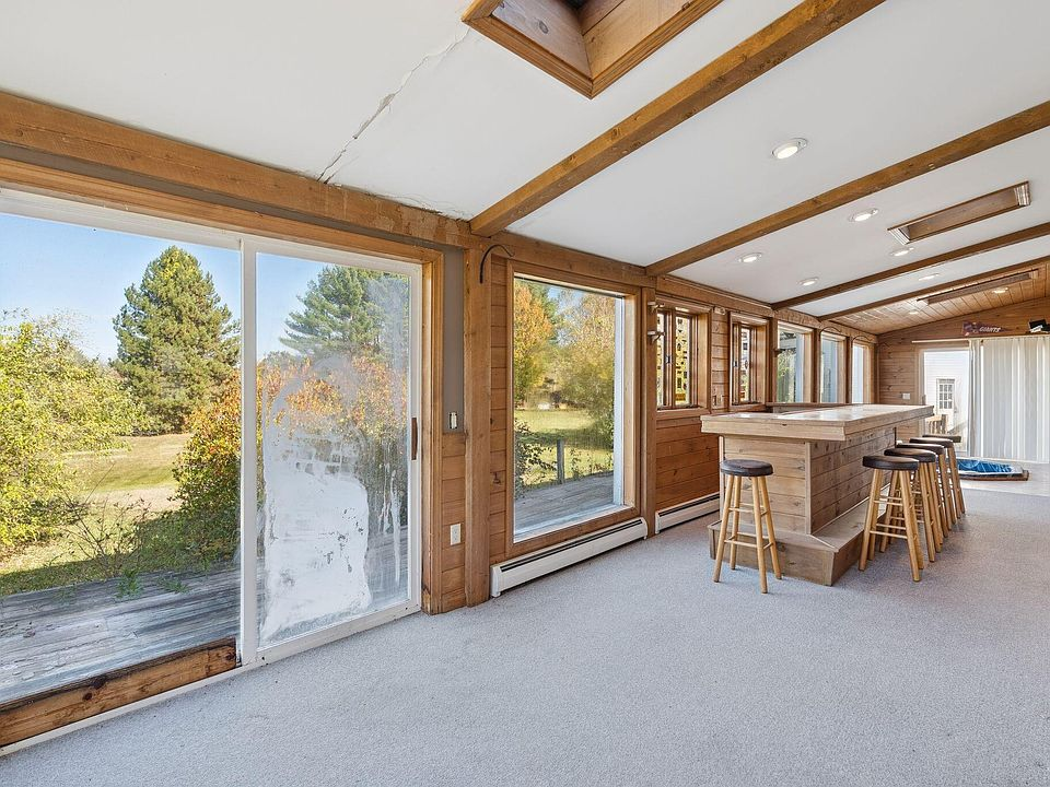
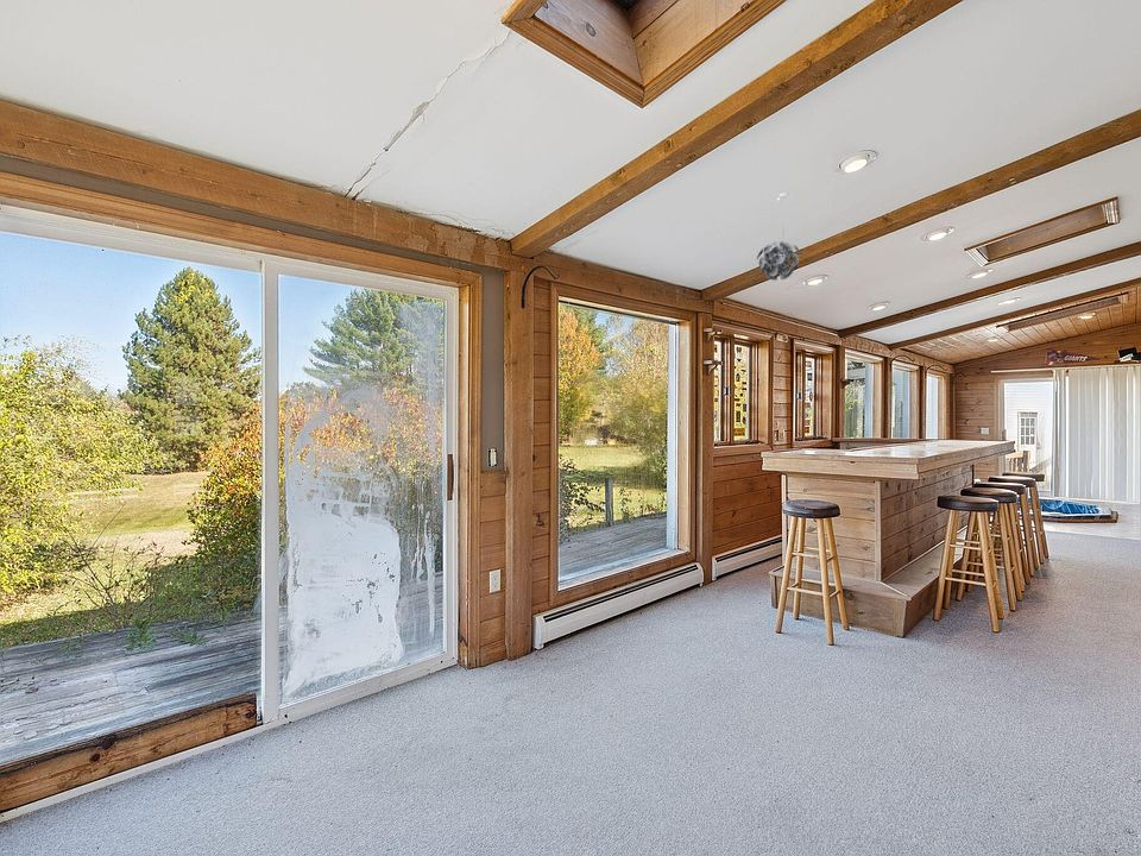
+ pendant light (781, 239)
